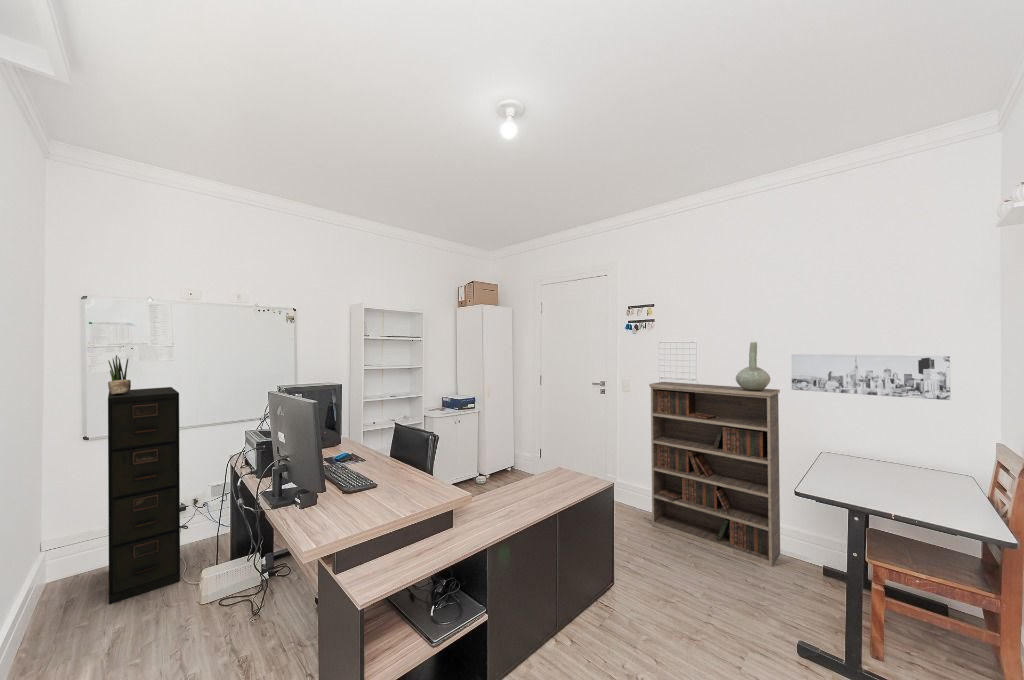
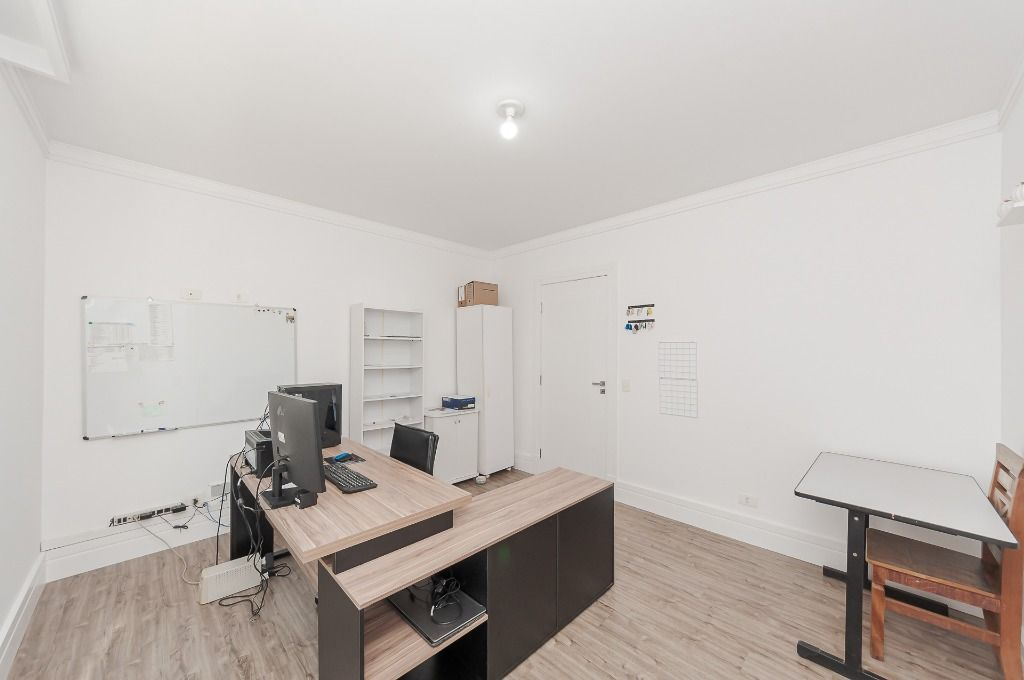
- wall art (862, 374)
- bookshelf (710, 462)
- decorative vase (752, 365)
- potted plant (119, 374)
- filing cabinet (143, 484)
